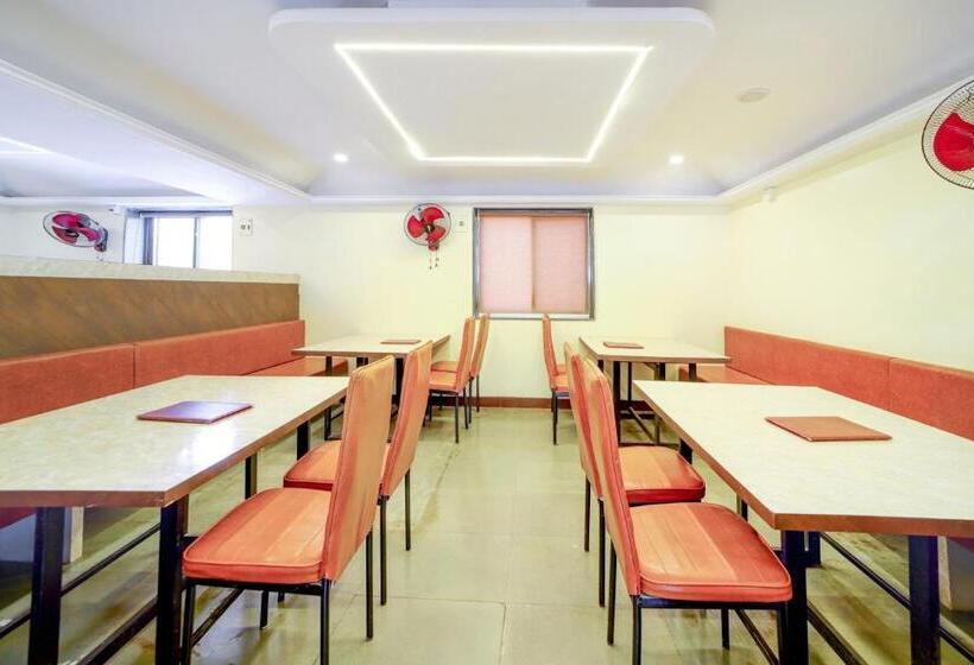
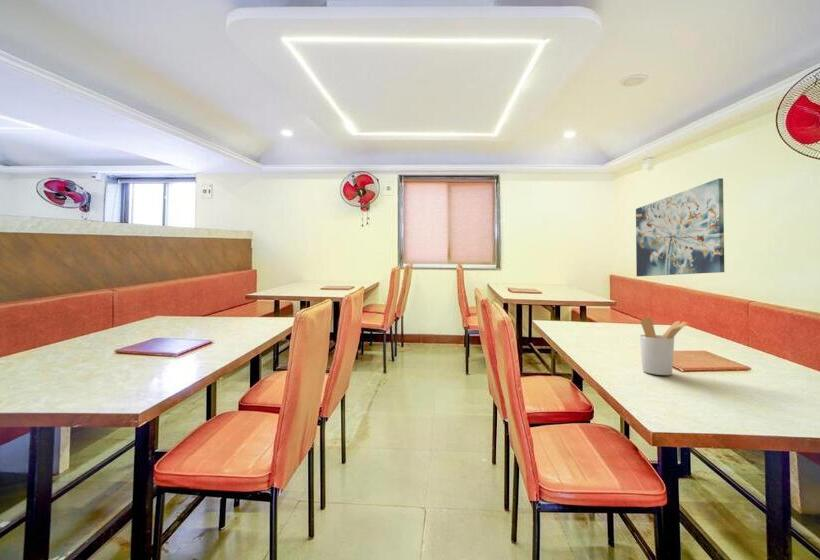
+ wall art (672, 235)
+ utensil holder (664, 345)
